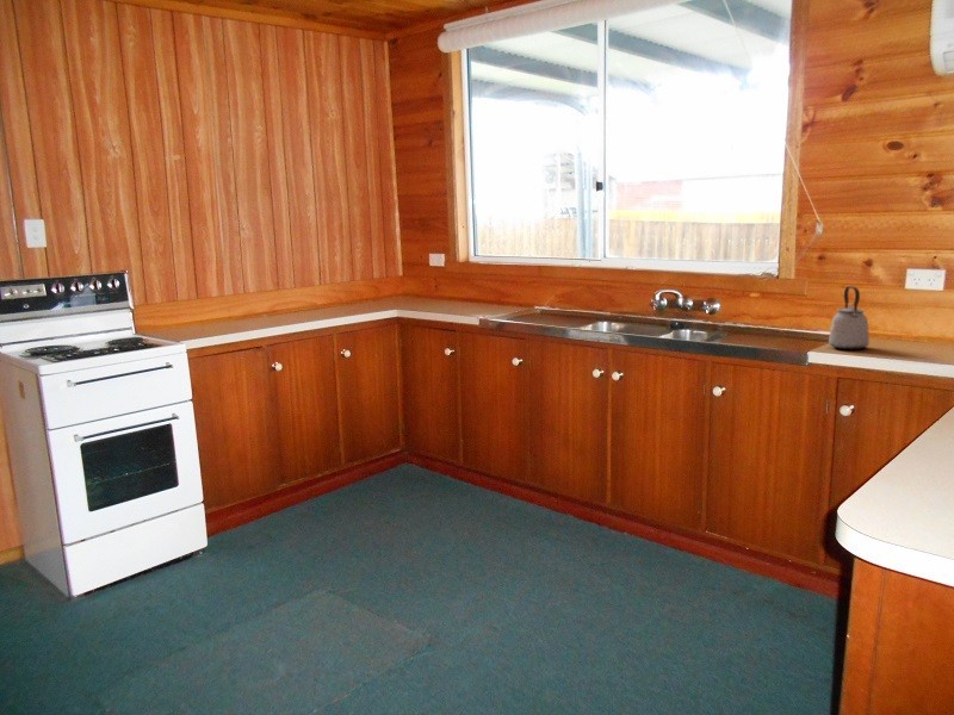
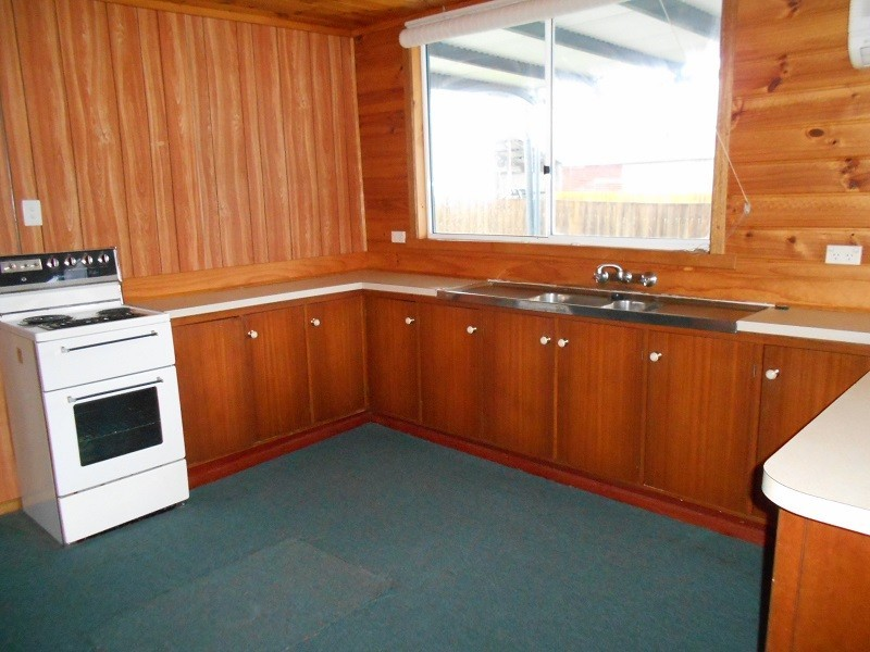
- kettle (848, 316)
